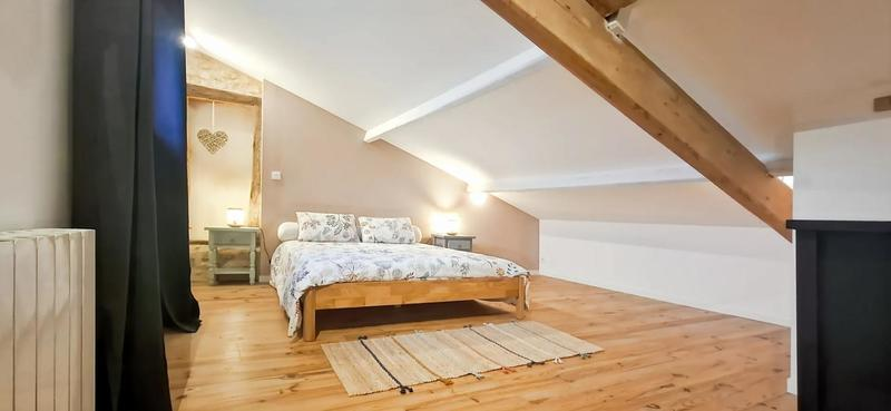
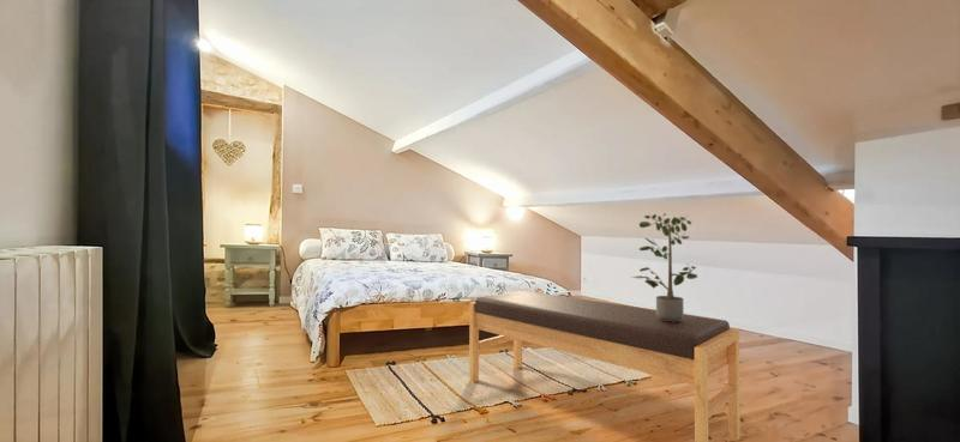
+ potted plant (664, 258)
+ bench (584, 356)
